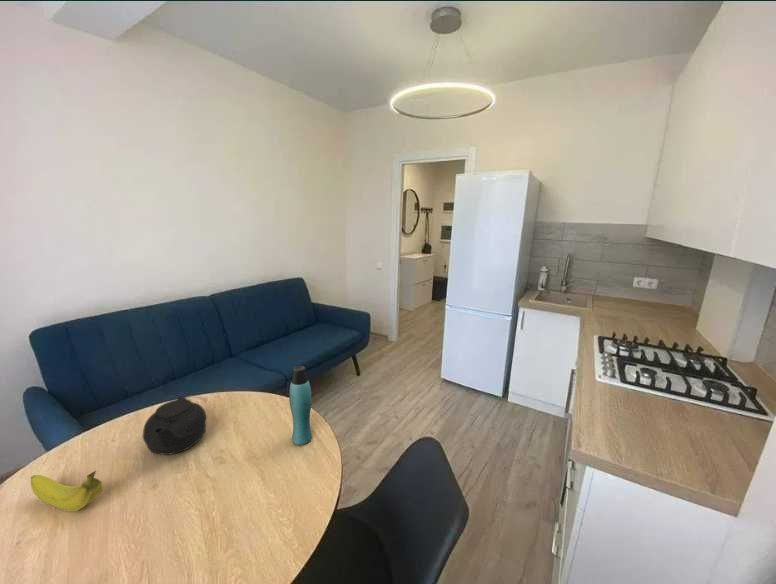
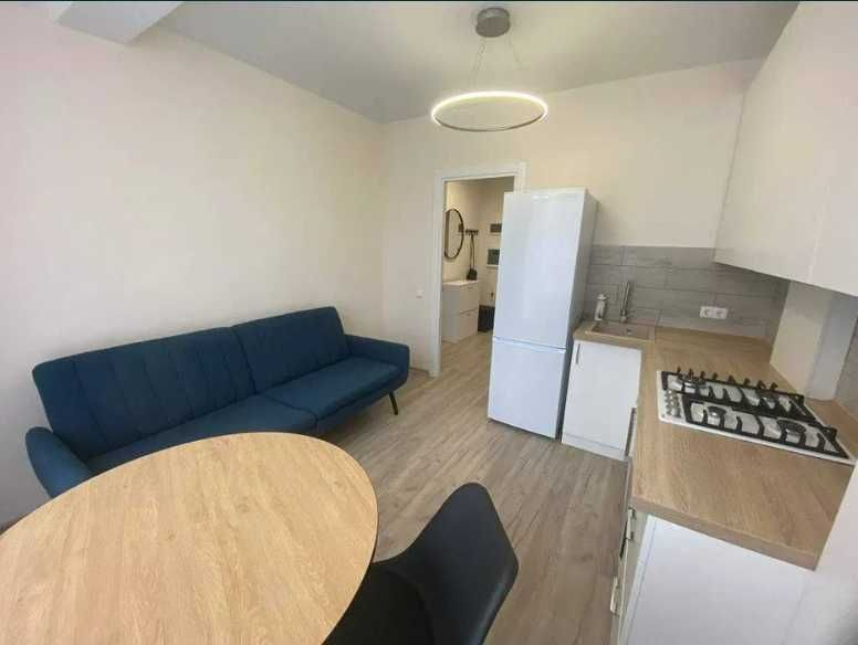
- fruit (63, 484)
- bottle (300, 404)
- teapot (174, 428)
